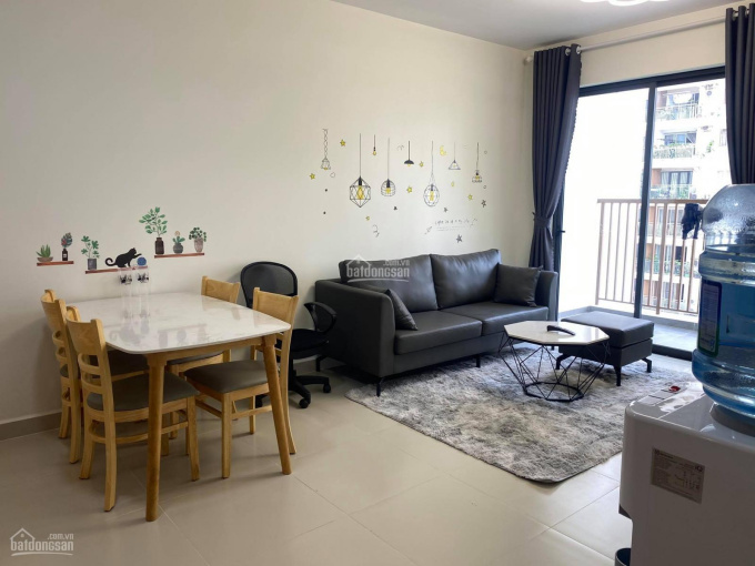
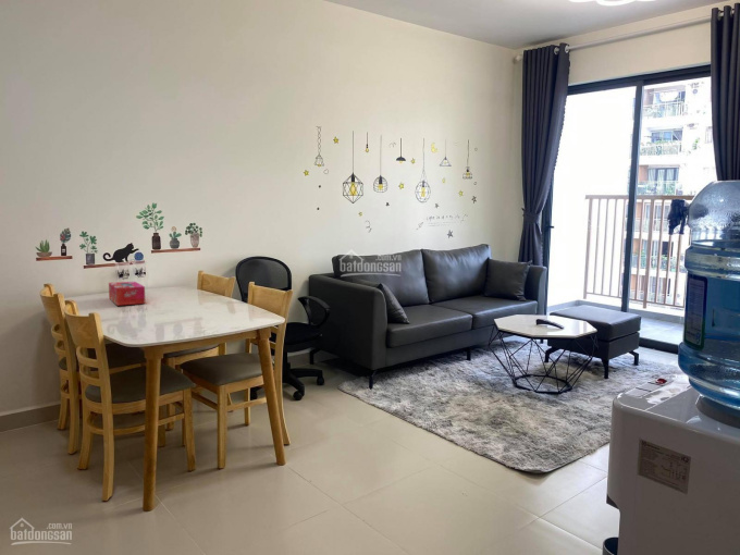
+ tissue box (126, 293)
